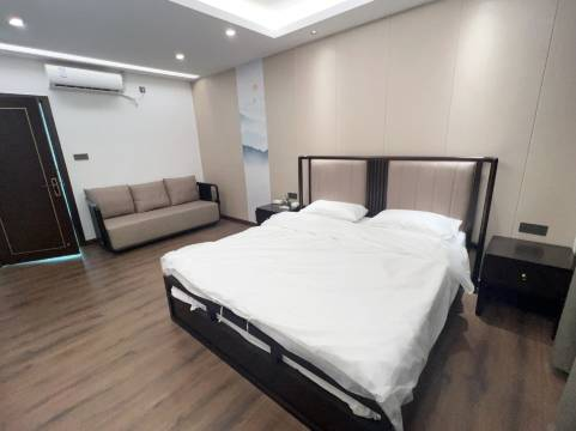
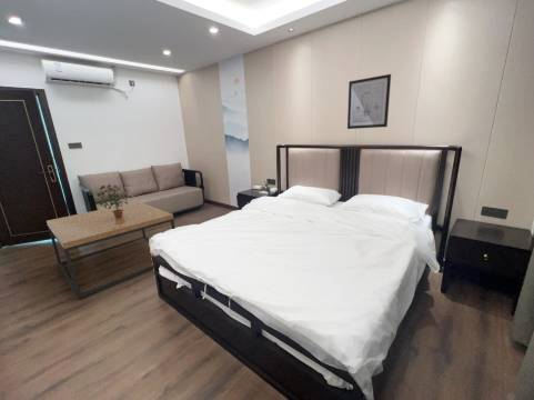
+ wall art (367, 103)
+ coffee table (114, 237)
+ potted plant (115, 200)
